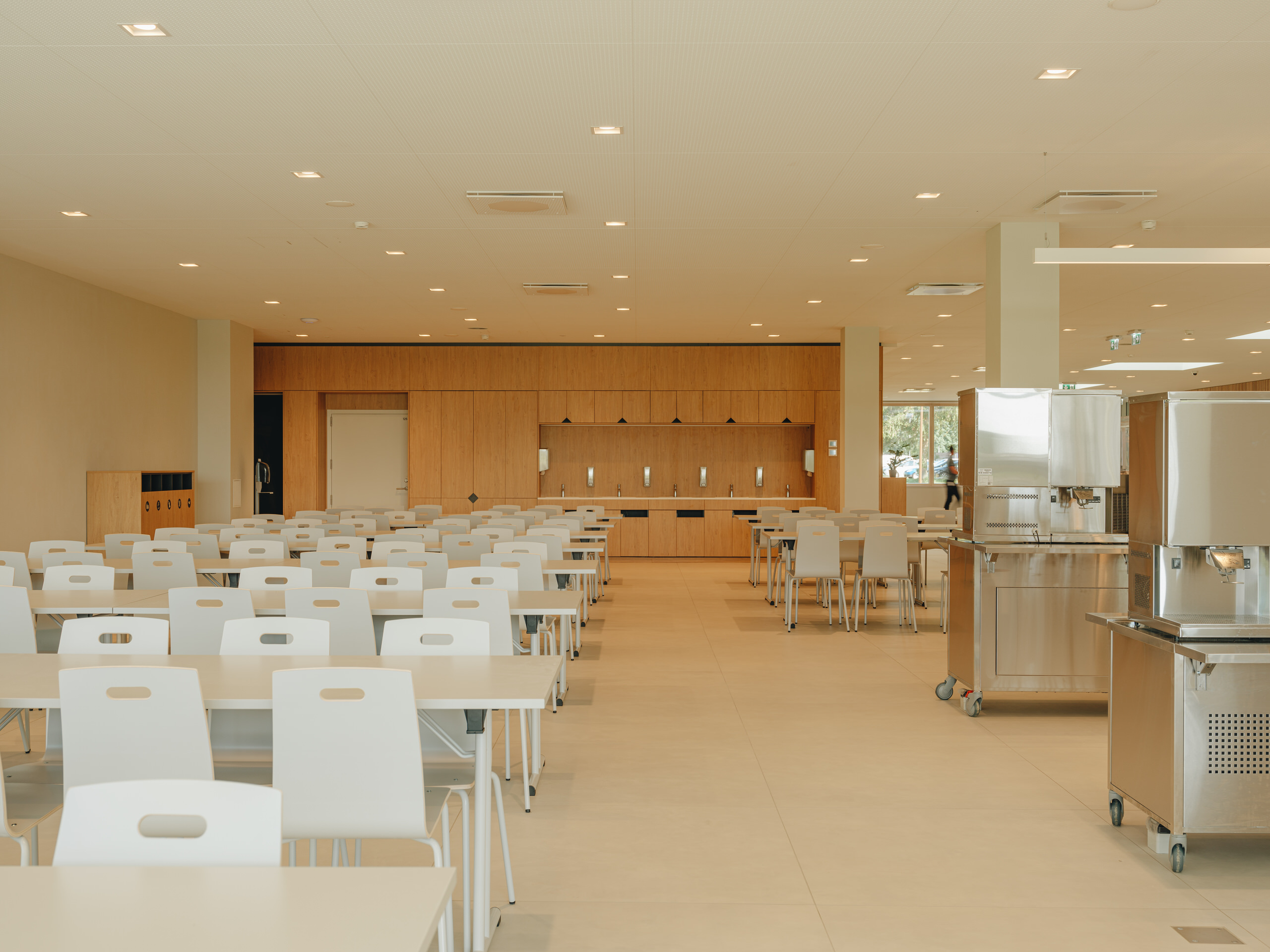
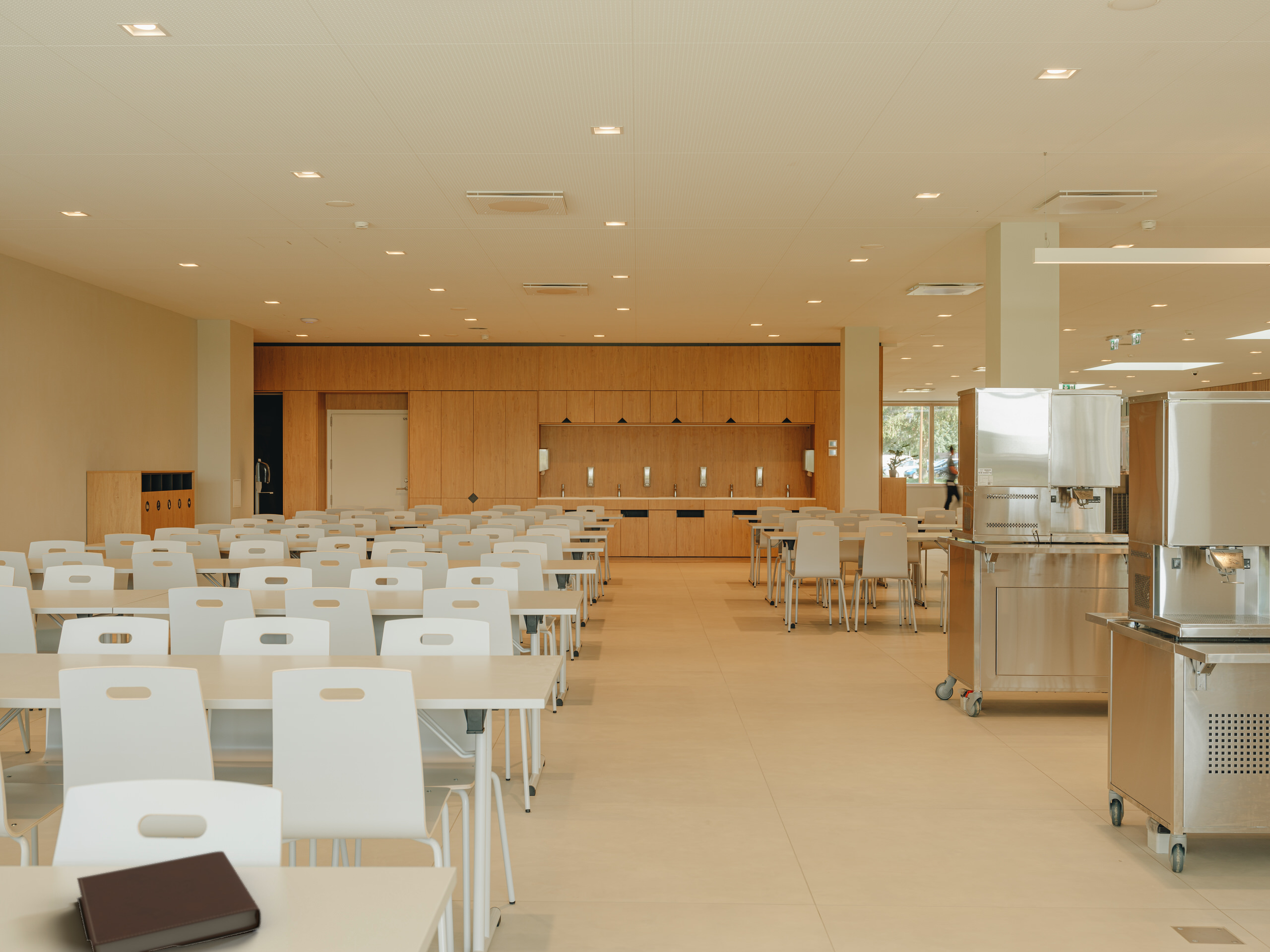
+ notebook (166, 902)
